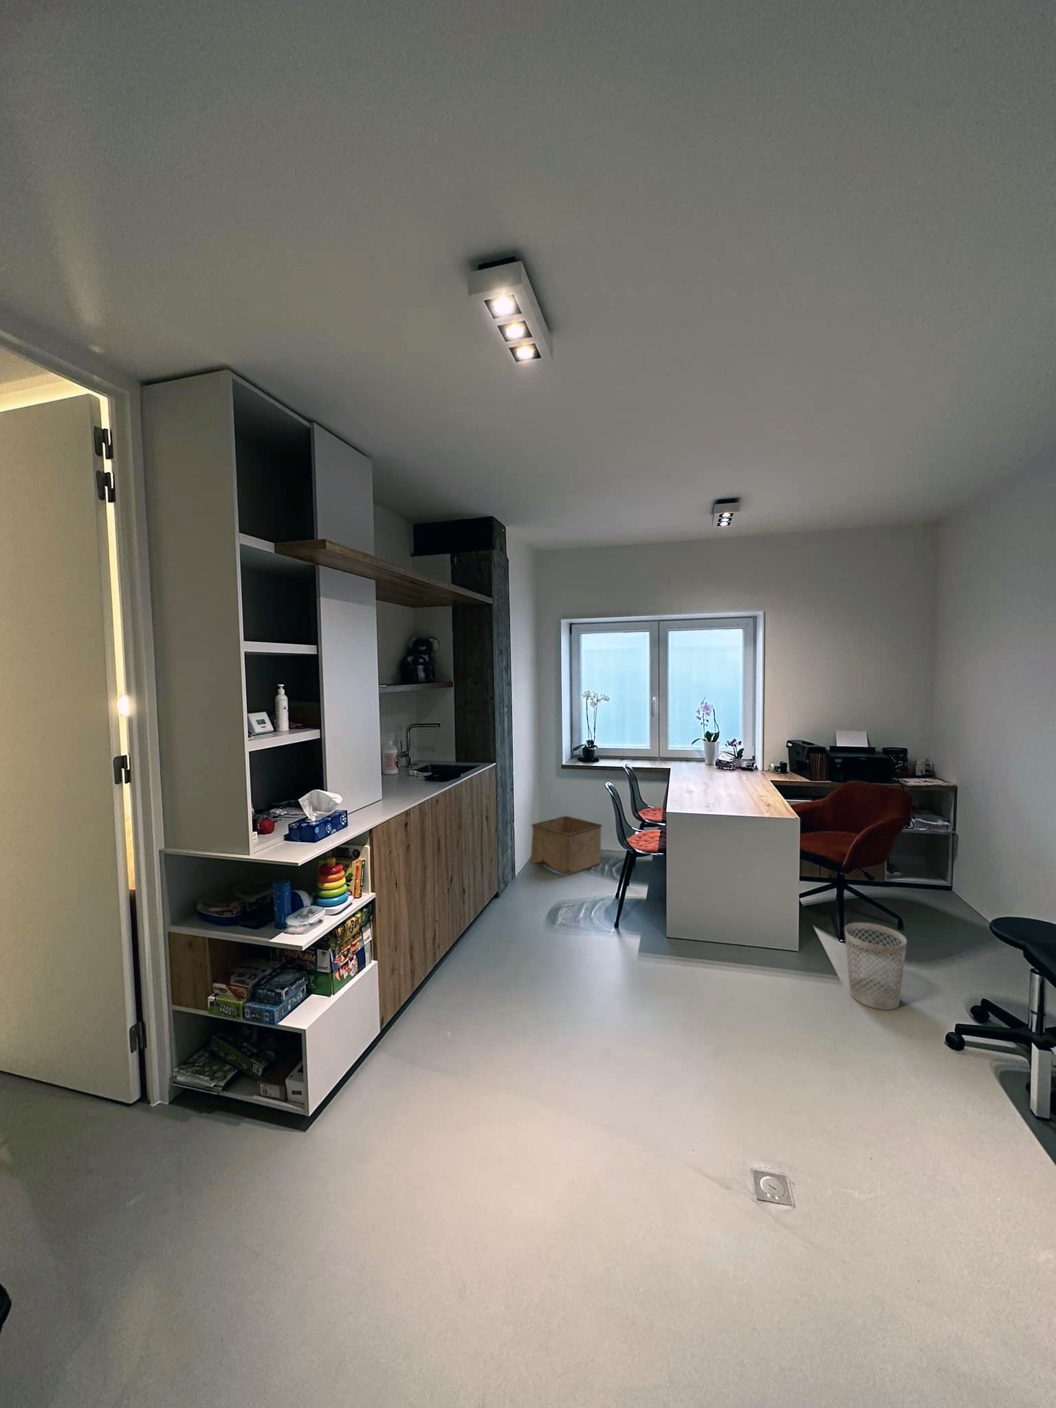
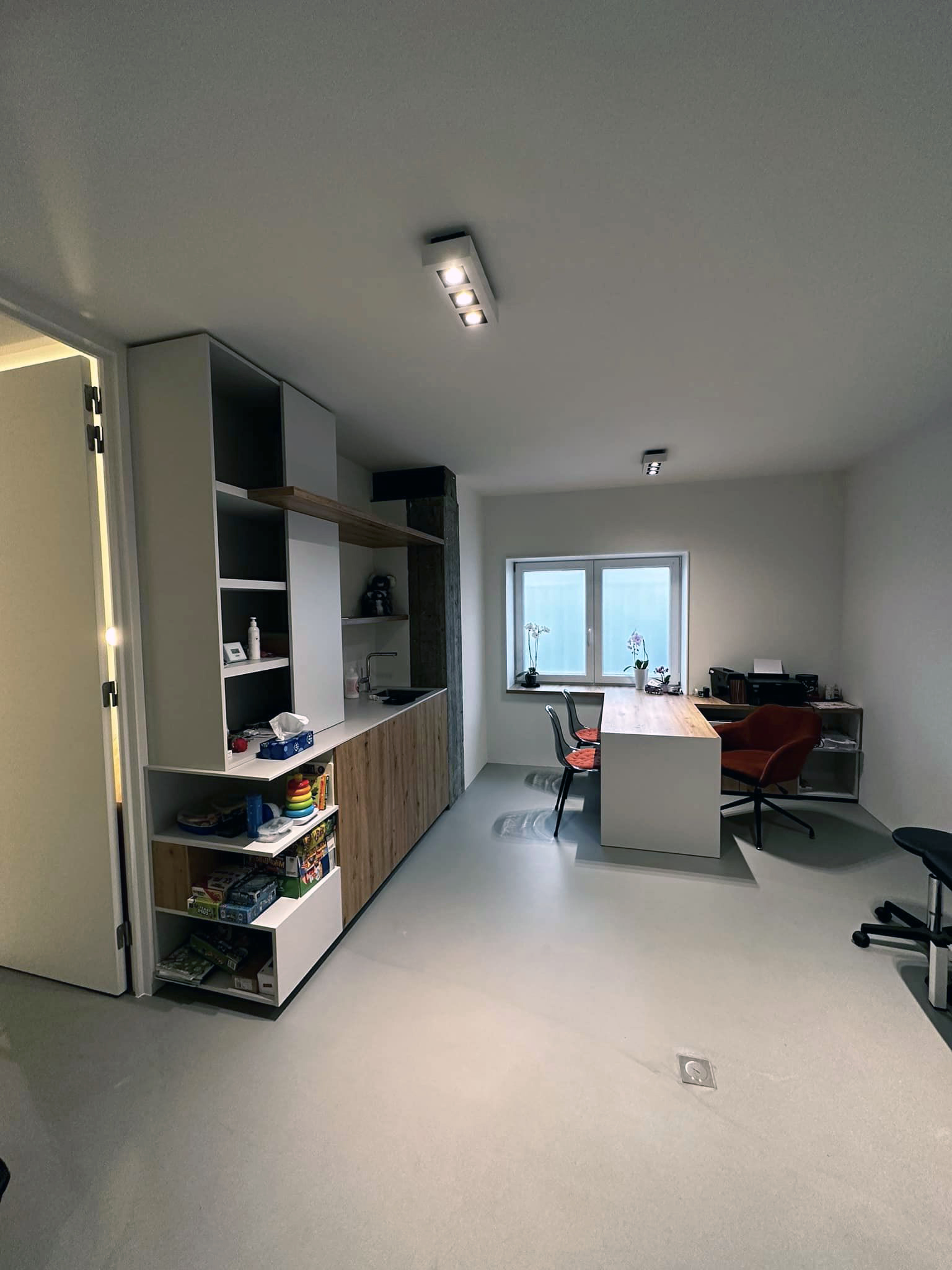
- storage bin (566, 844)
- wastebasket (874, 966)
